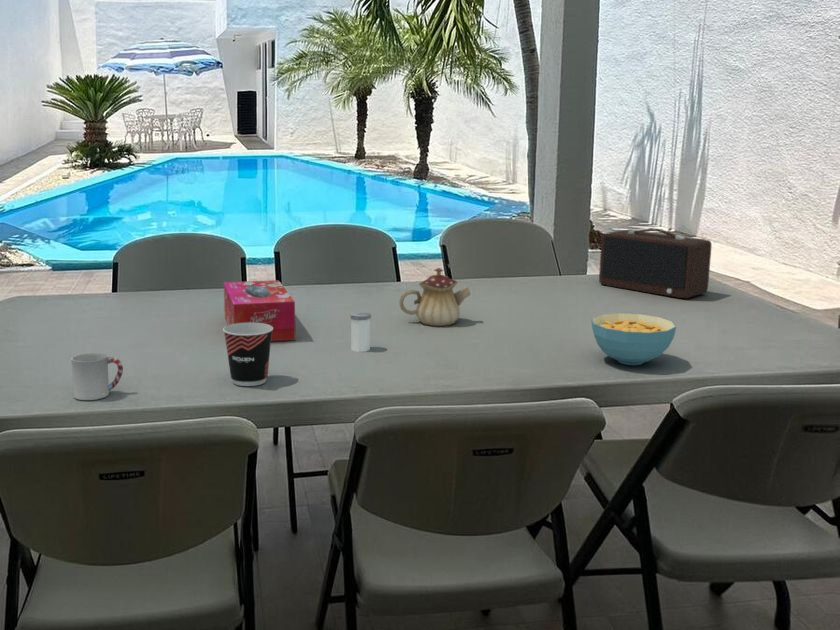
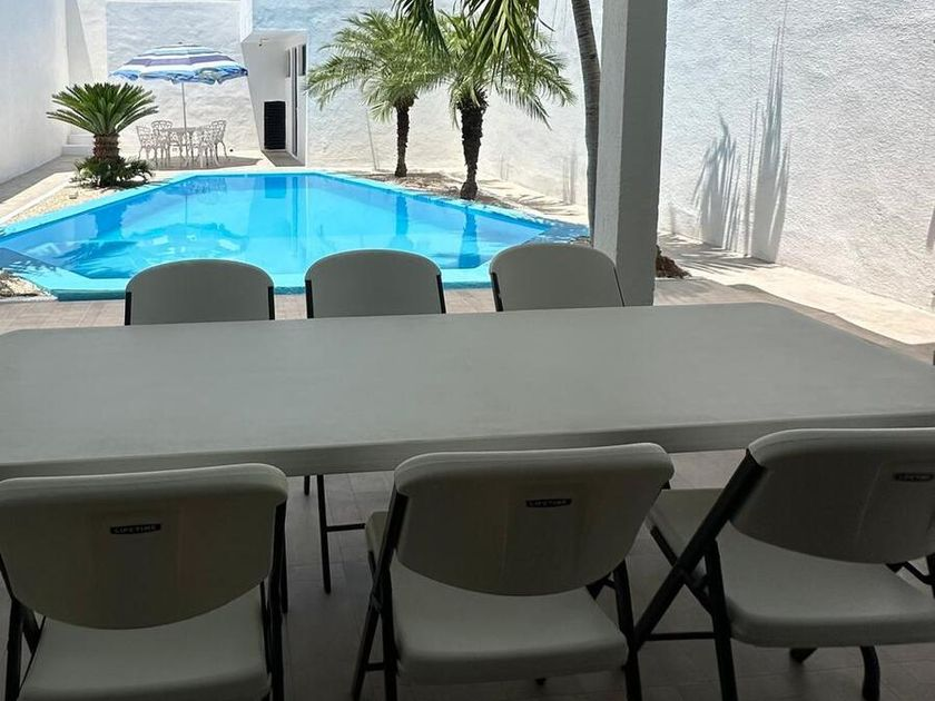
- cereal bowl (631, 342)
- speaker (653, 259)
- cup (98, 375)
- teapot (435, 294)
- salt shaker (360, 332)
- cup (248, 354)
- tissue box (258, 309)
